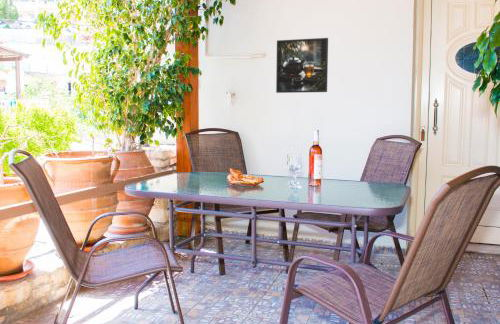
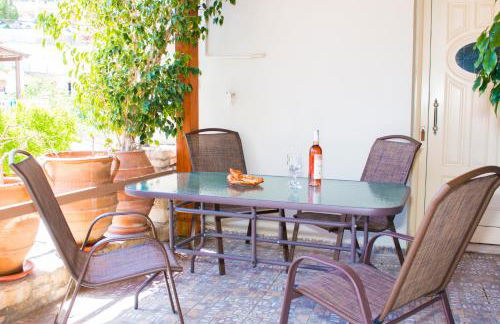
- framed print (301, 65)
